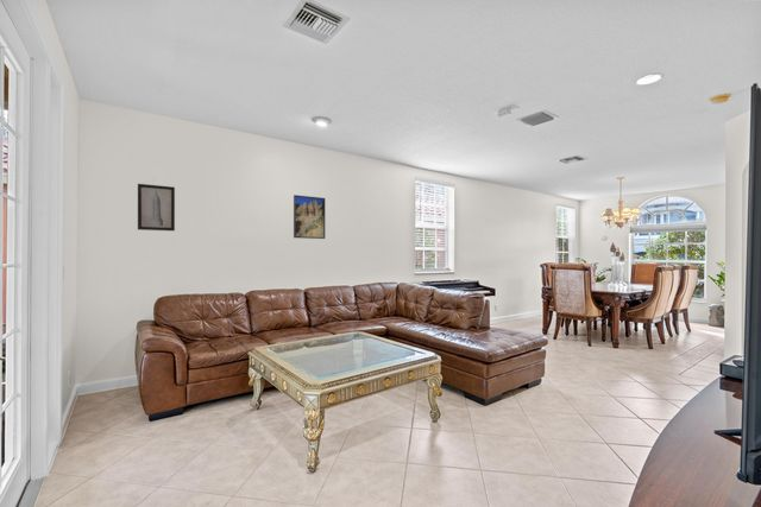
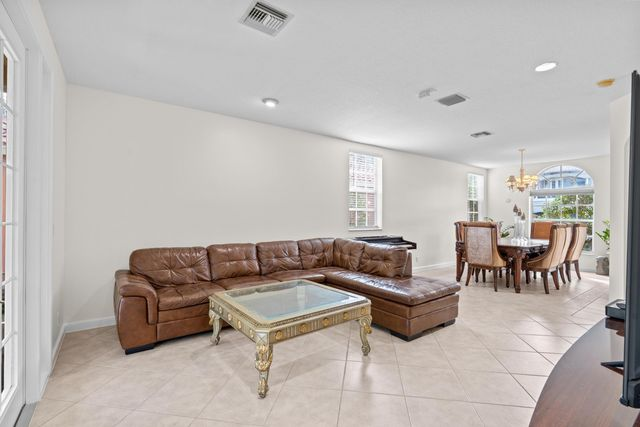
- wall art (156, 208)
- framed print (309, 217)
